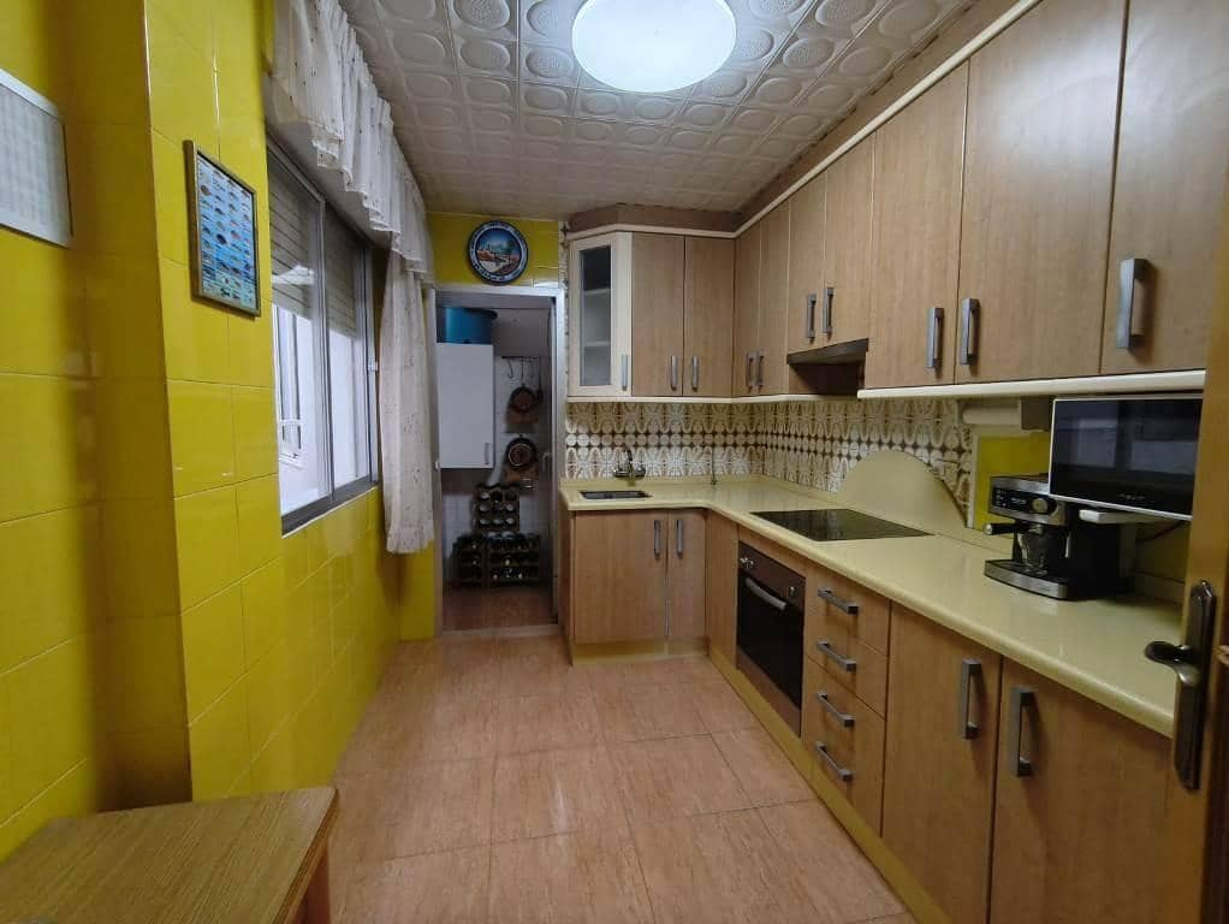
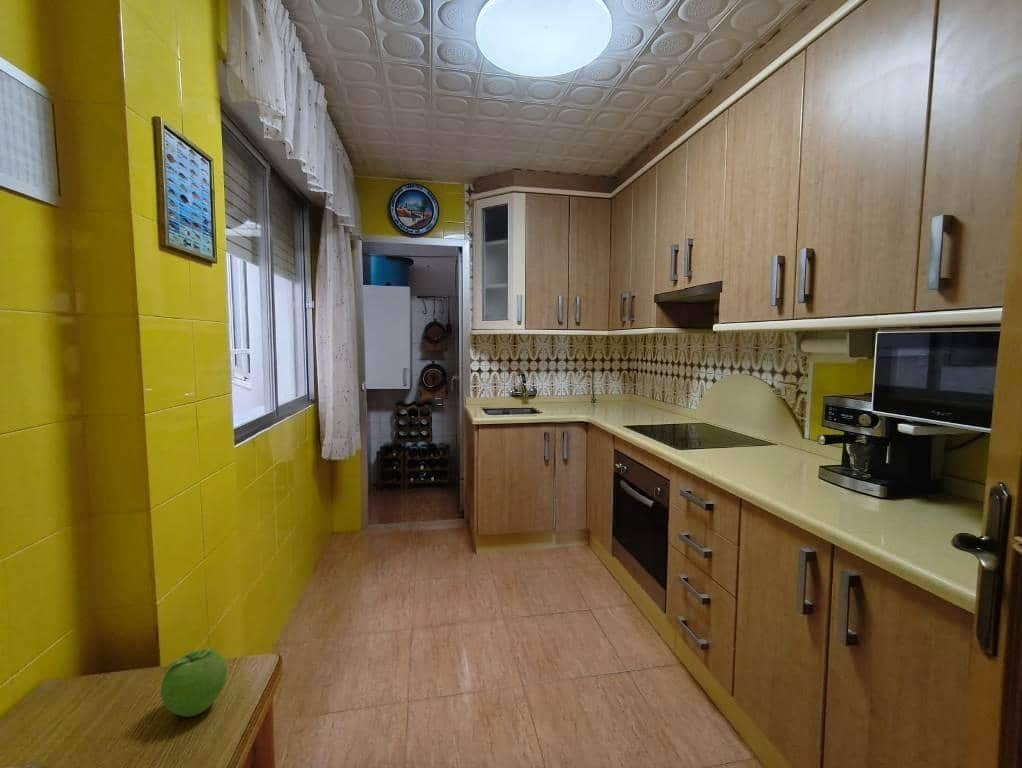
+ fruit (194, 679)
